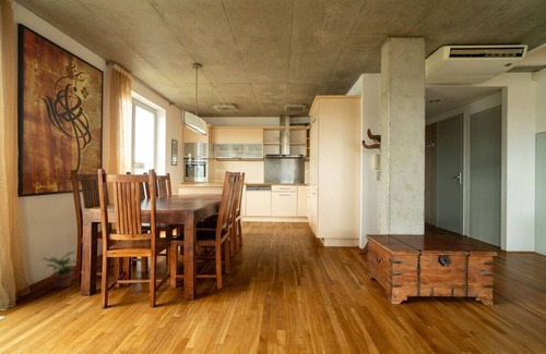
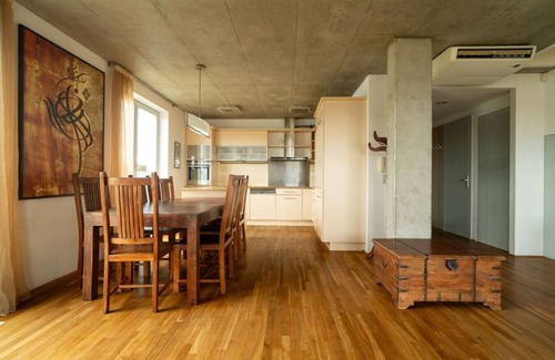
- potted plant (59, 270)
